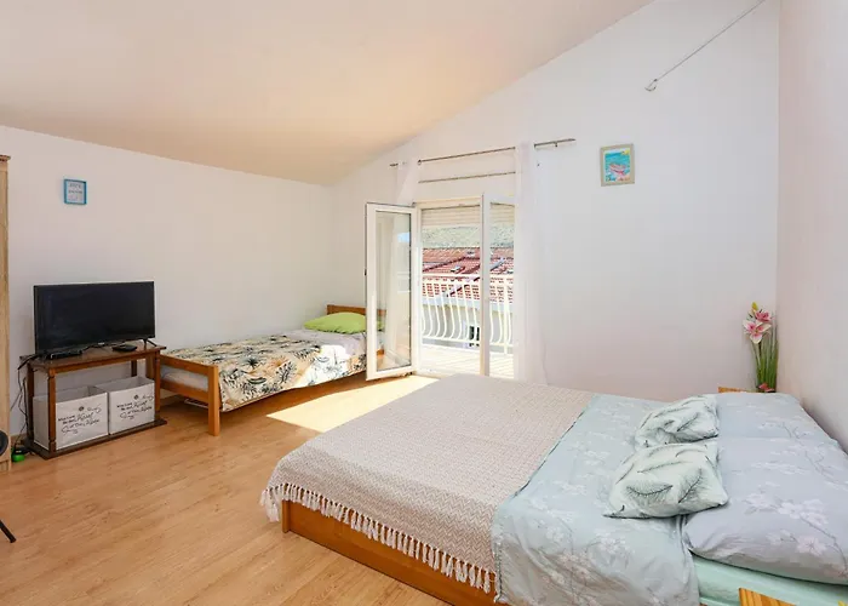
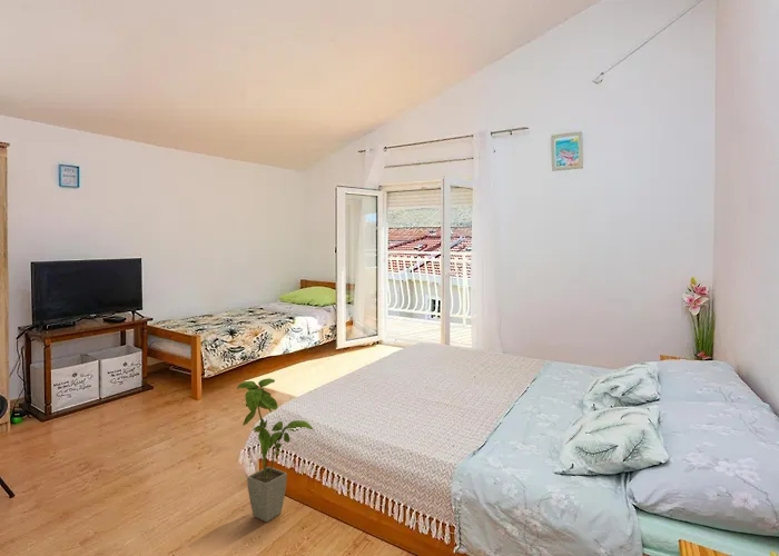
+ house plant (269, 448)
